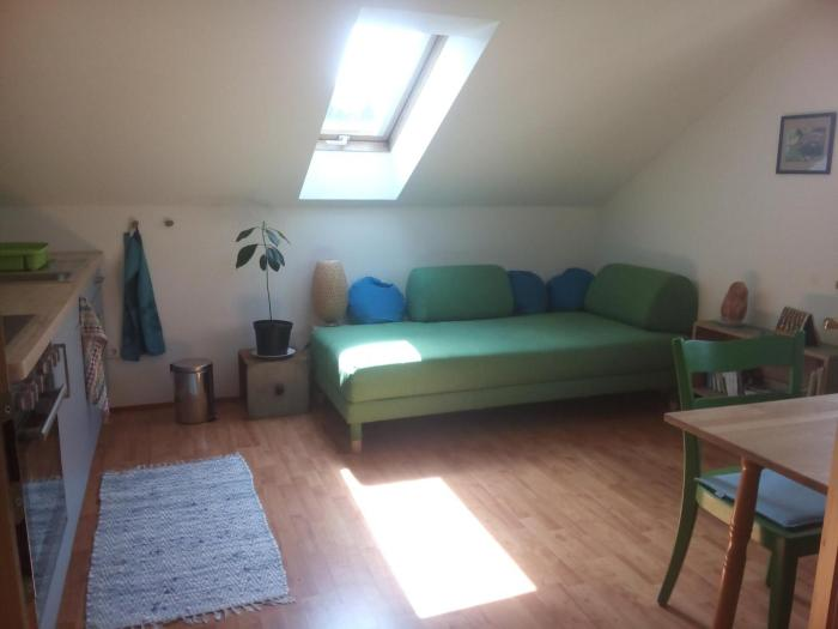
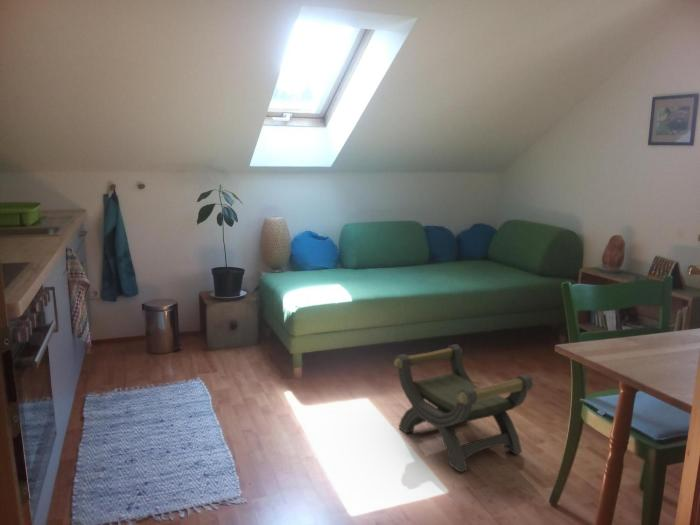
+ stool (458, 402)
